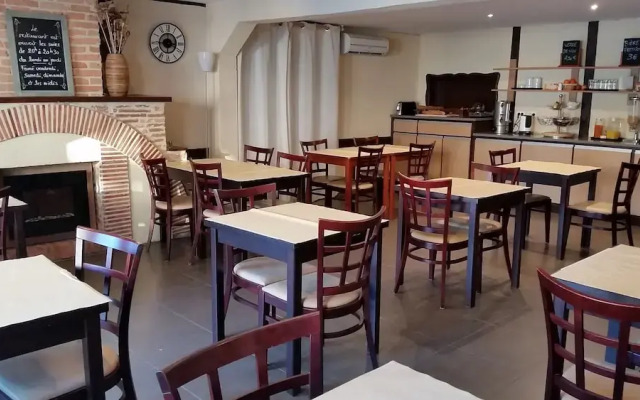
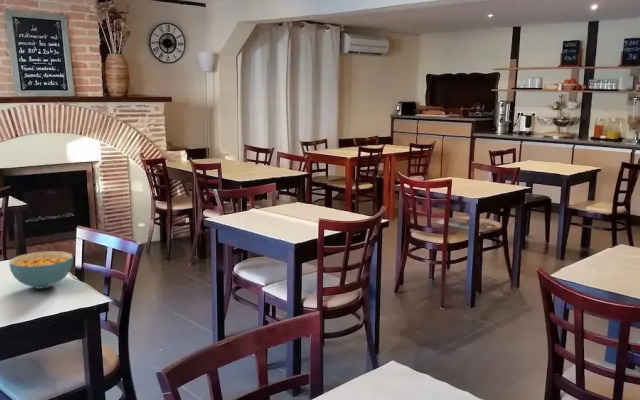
+ cereal bowl (42, 272)
